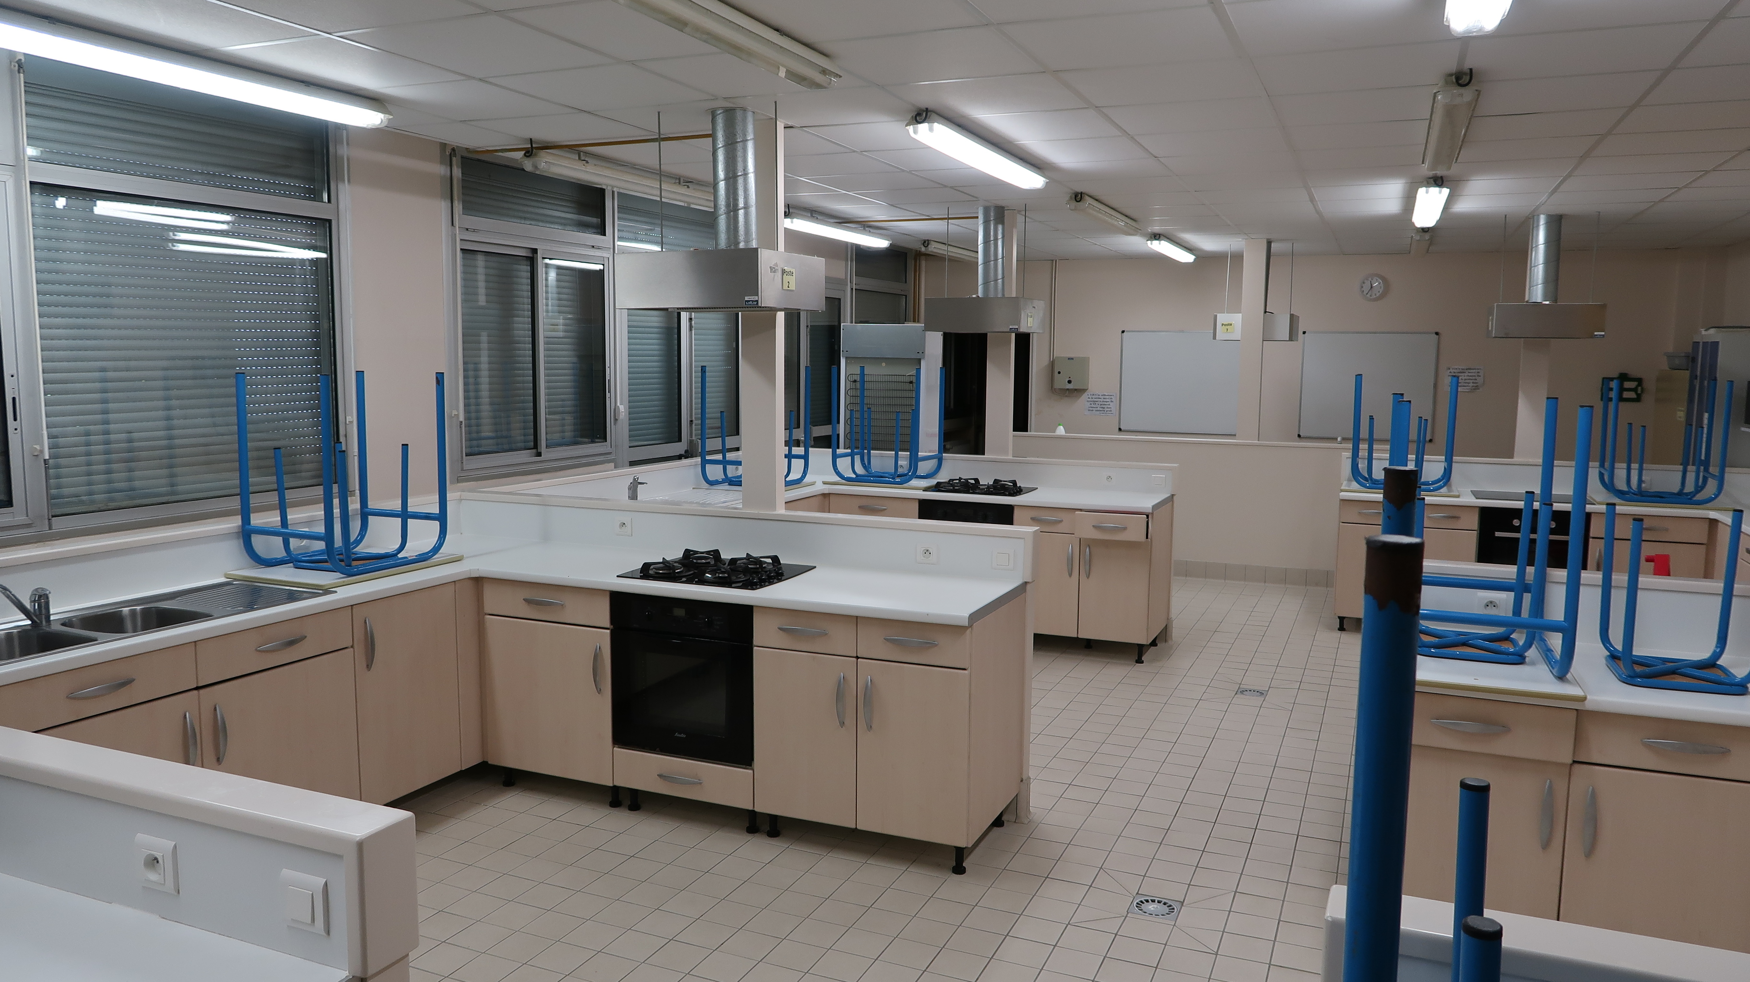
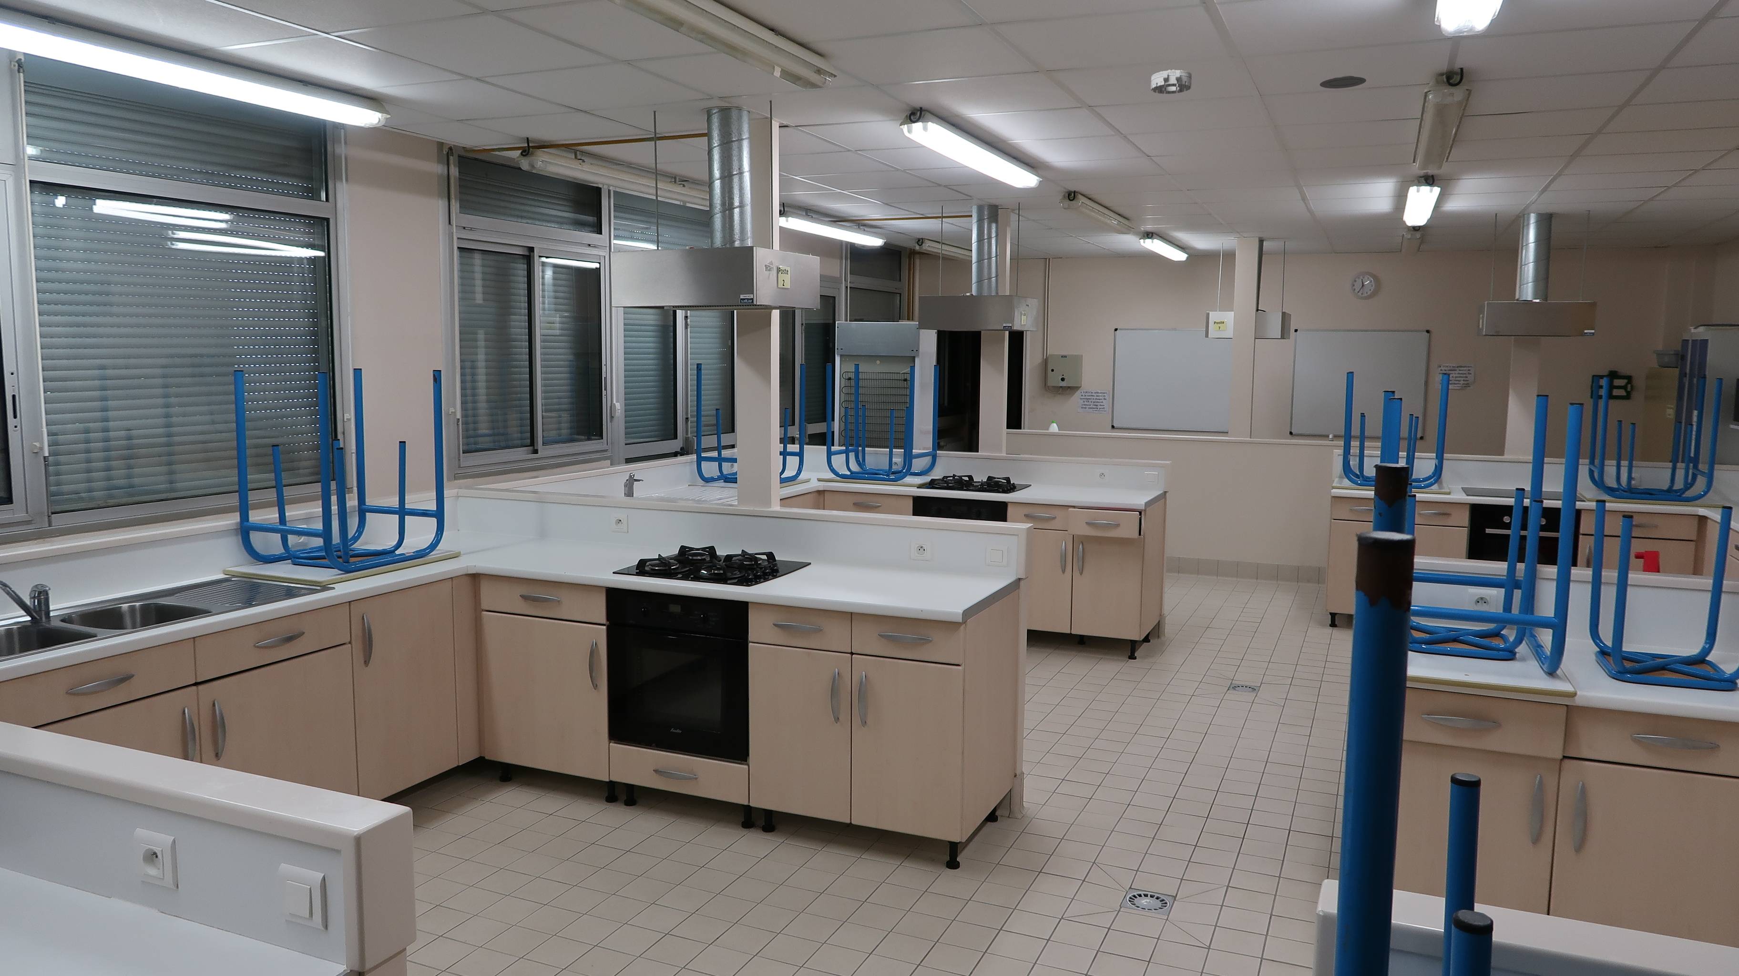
+ recessed light (1342, 80)
+ smoke detector (1170, 81)
